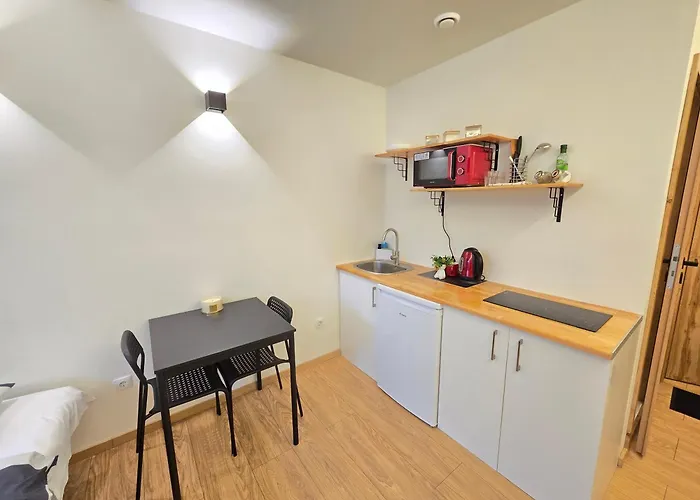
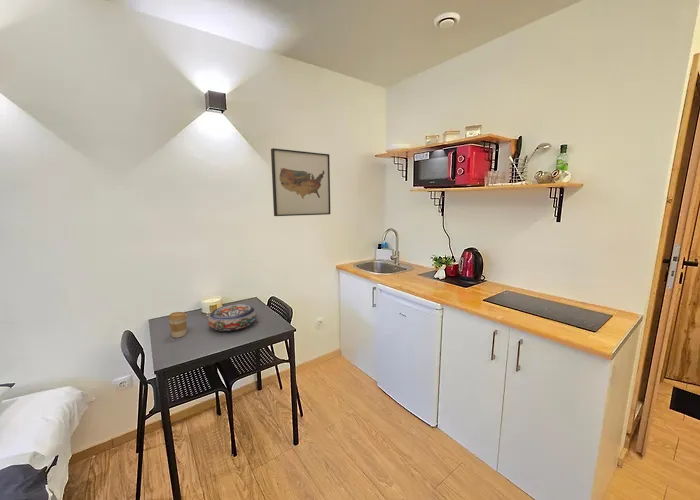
+ wall art (302, 183)
+ bowl (232, 316)
+ coffee cup (178, 324)
